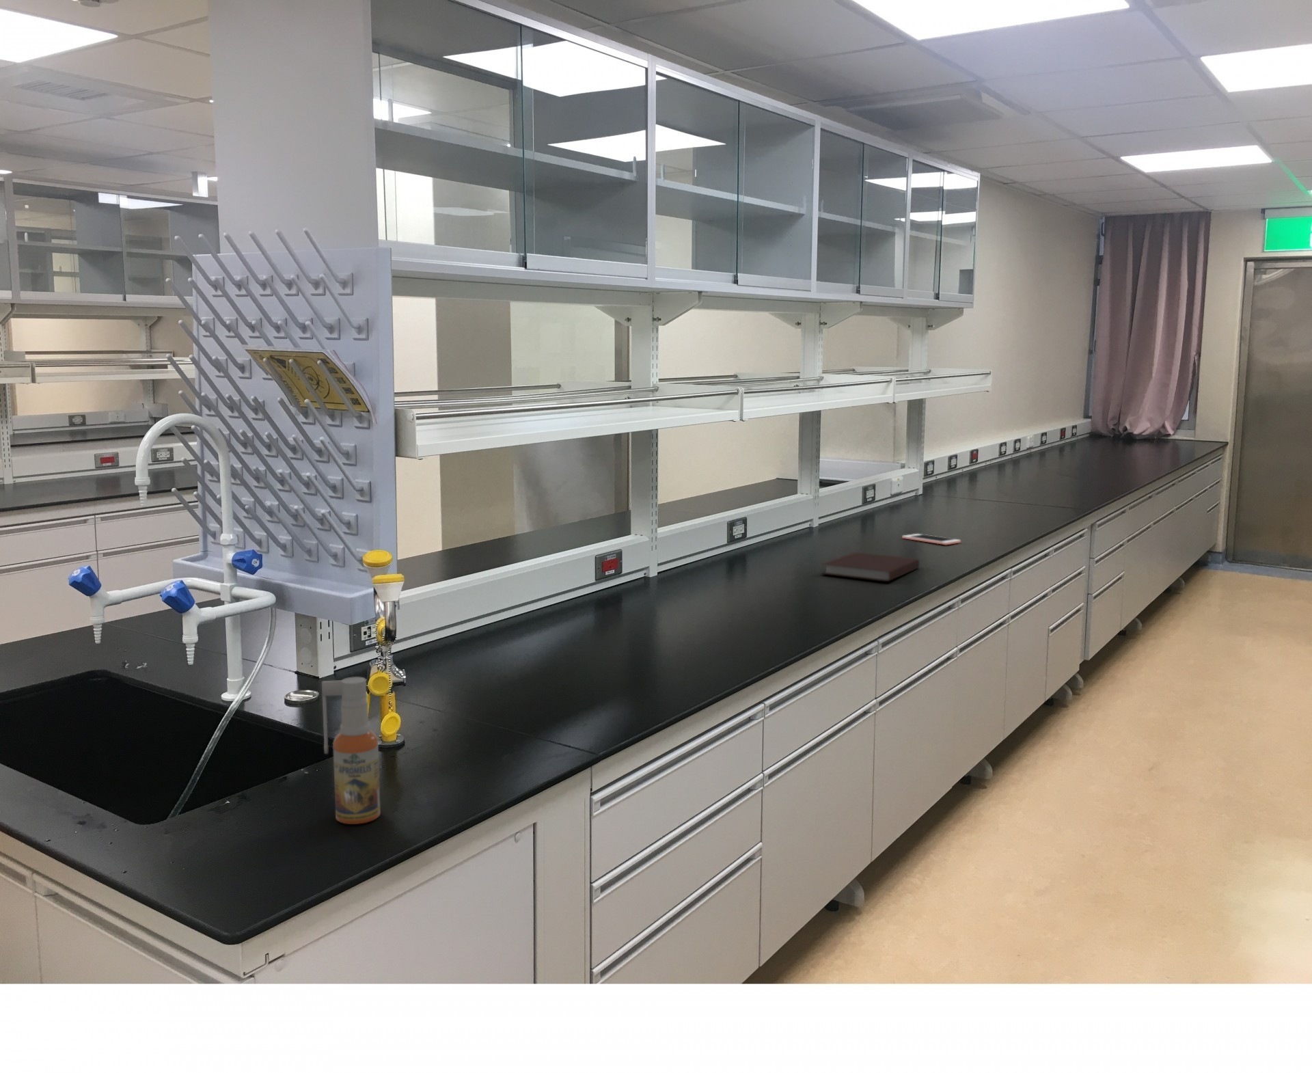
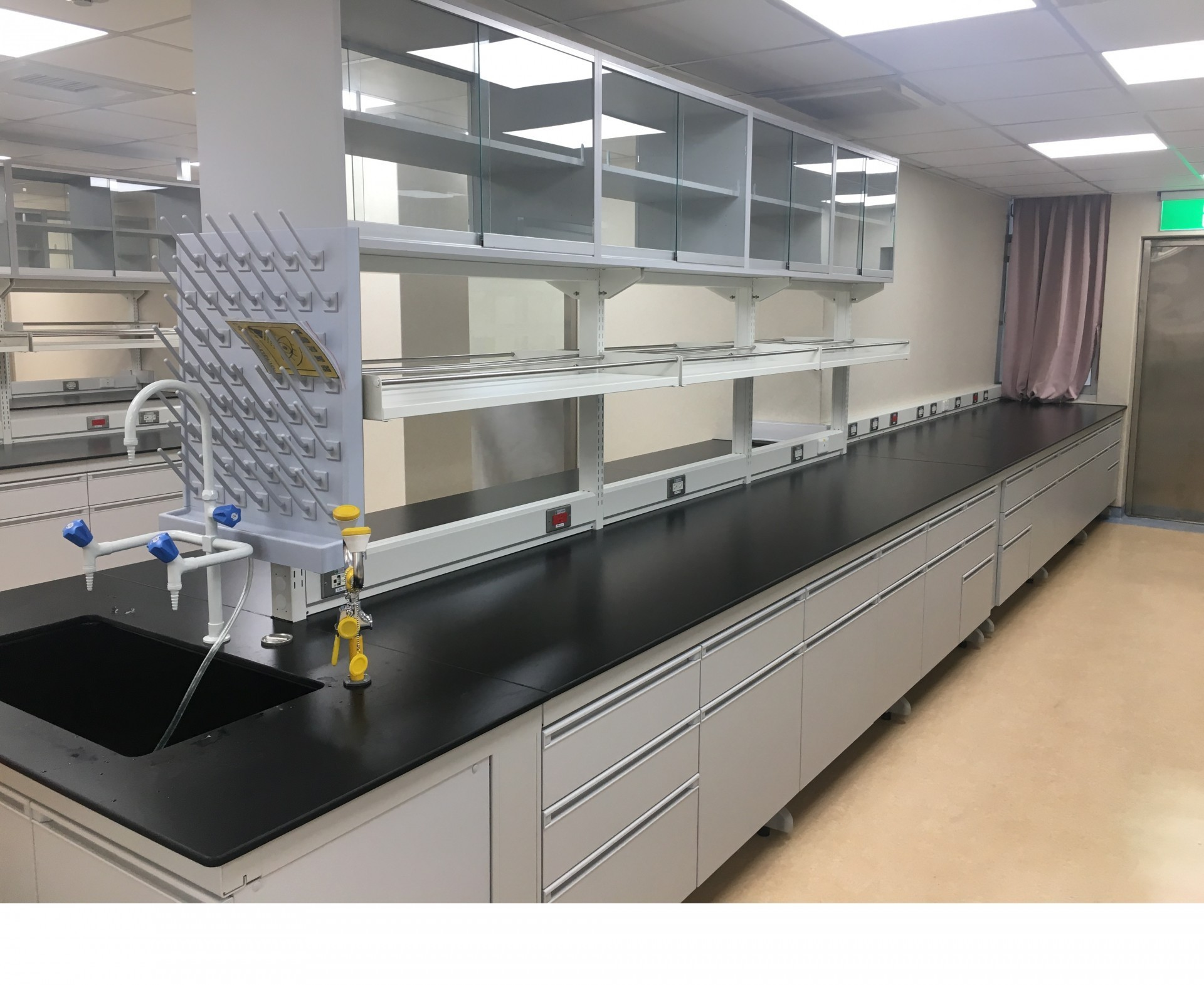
- spray bottle (351, 748)
- notebook (871, 565)
- cell phone (931, 538)
